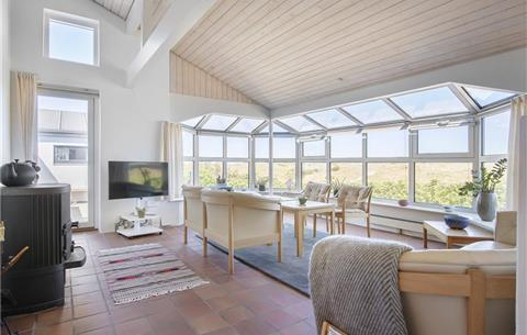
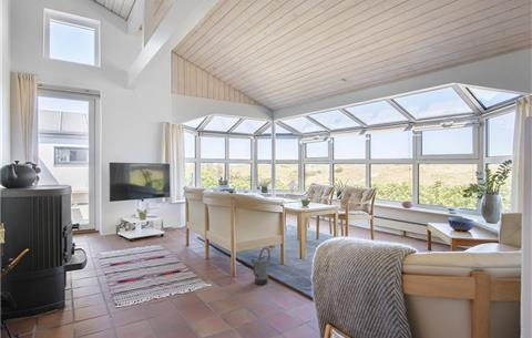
+ watering can (260, 265)
